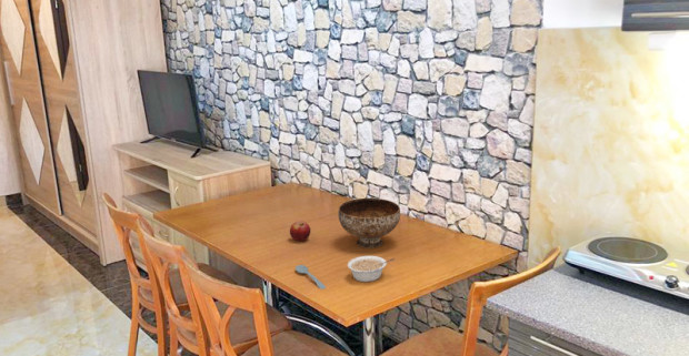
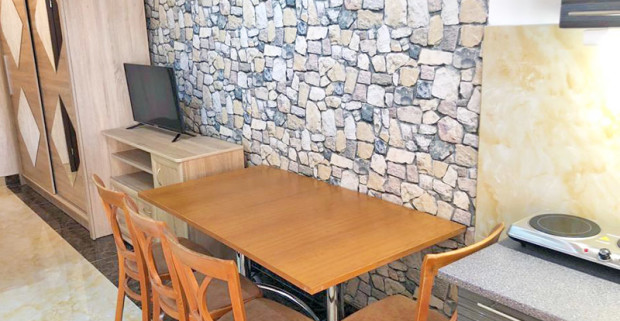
- fruit (300, 231)
- bowl (369, 225)
- legume (368, 267)
- spoon (310, 276)
